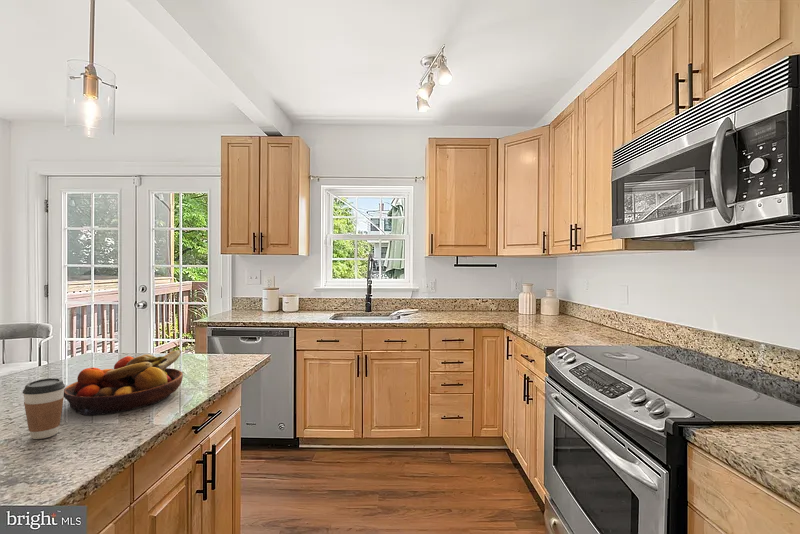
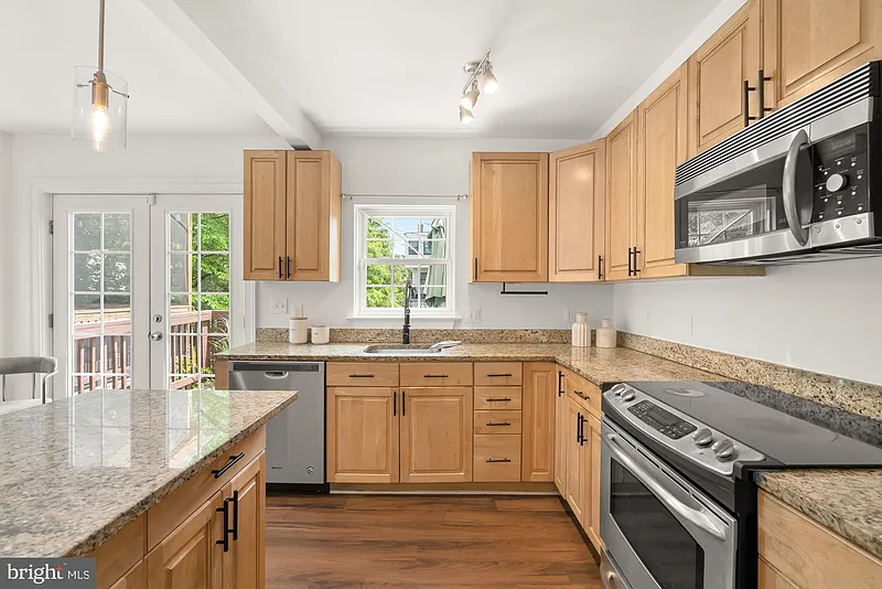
- fruit bowl (127, 376)
- coffee cup (44, 408)
